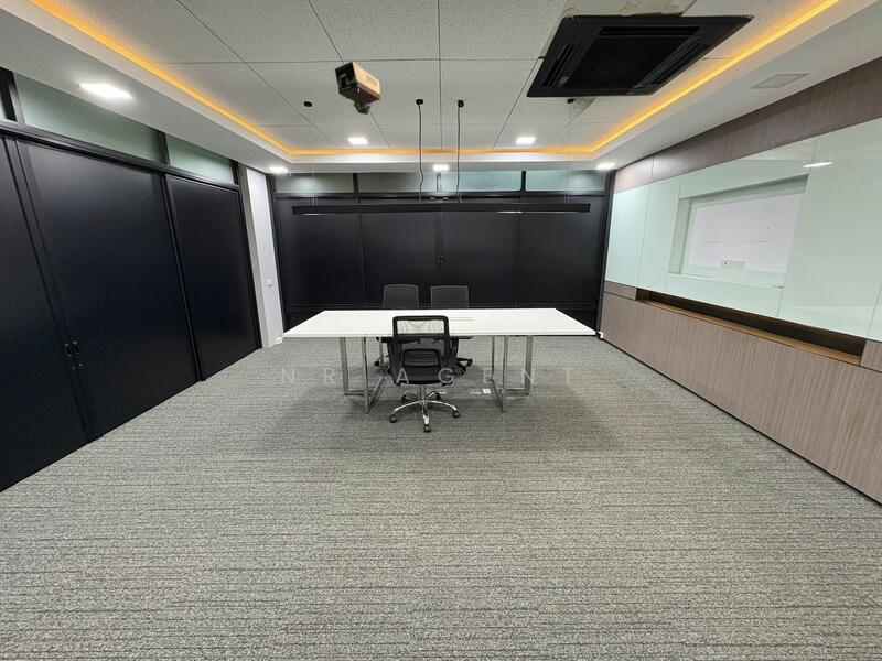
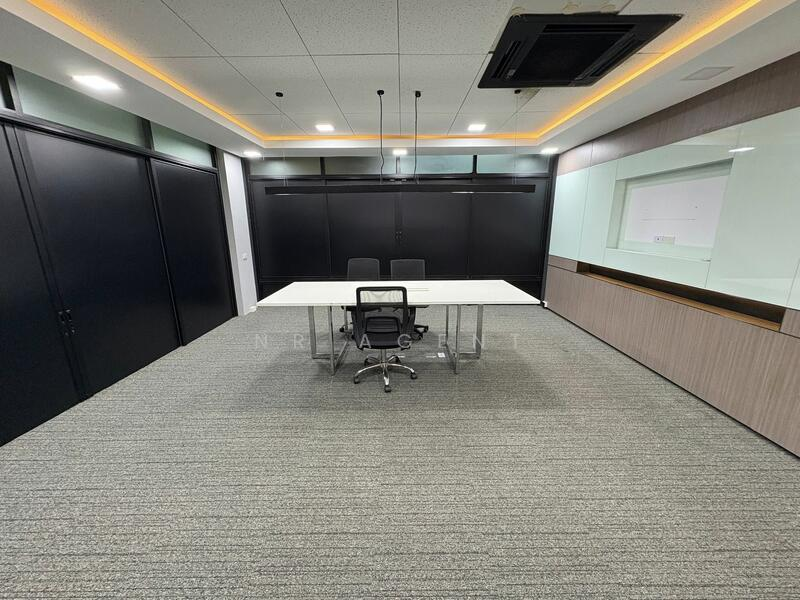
- projector (358, 90)
